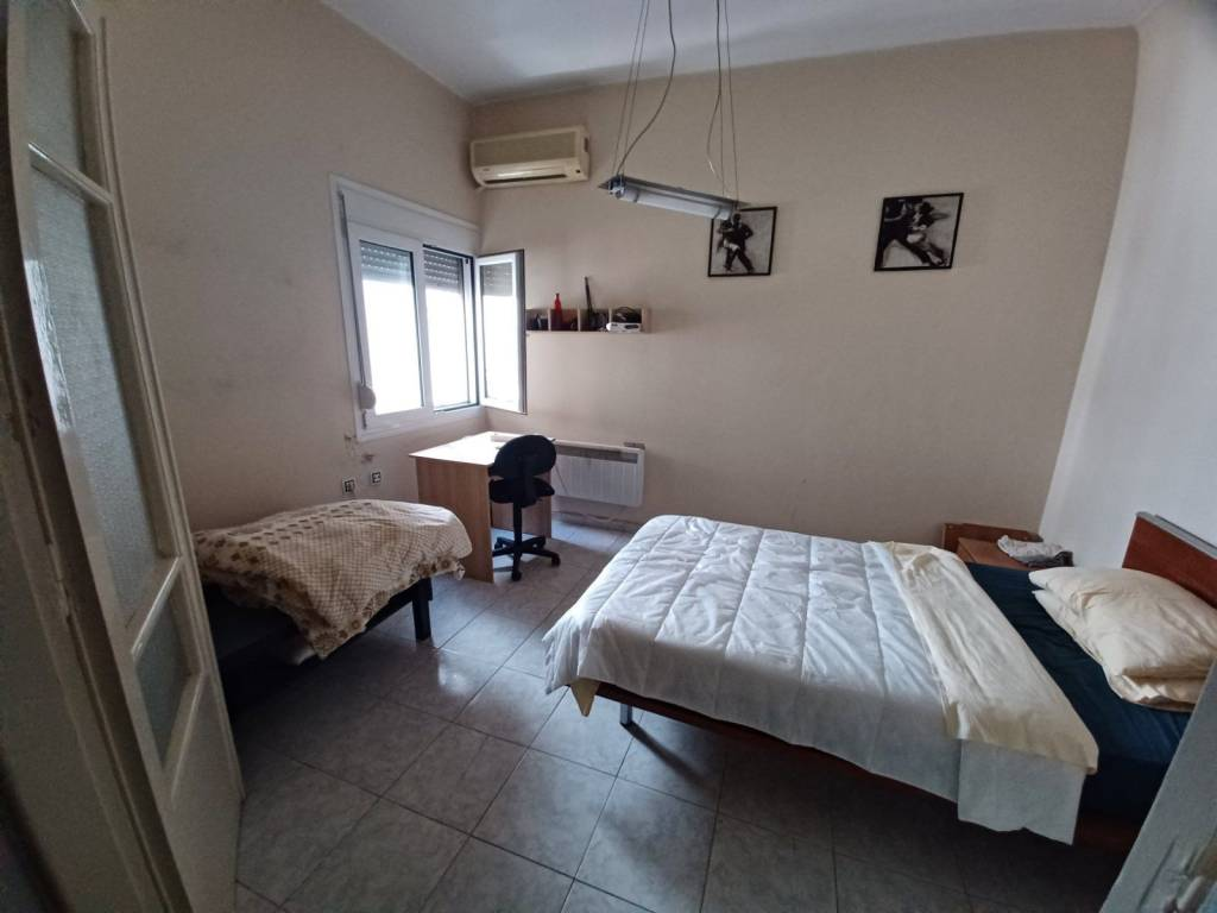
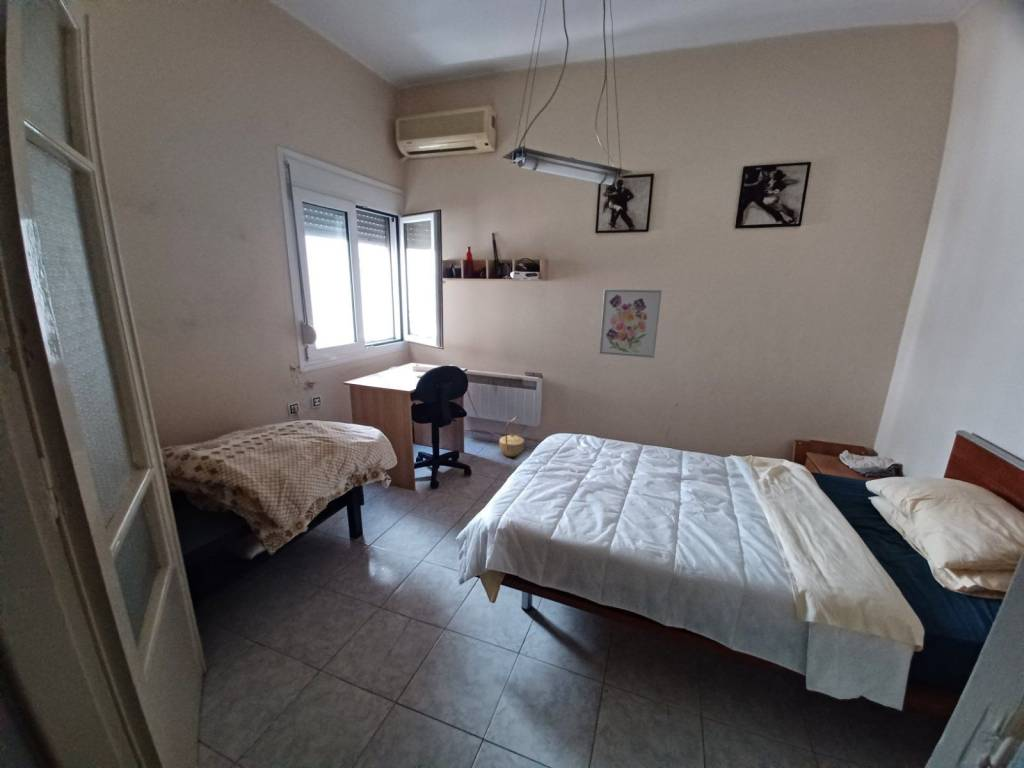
+ basket (512, 436)
+ wall art (629, 323)
